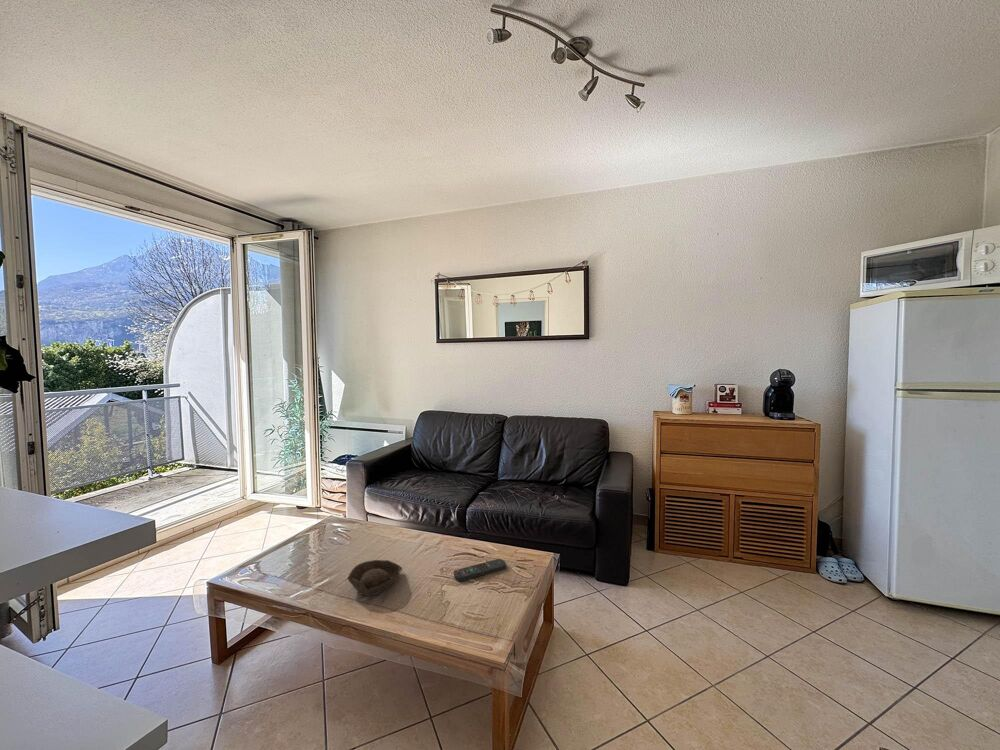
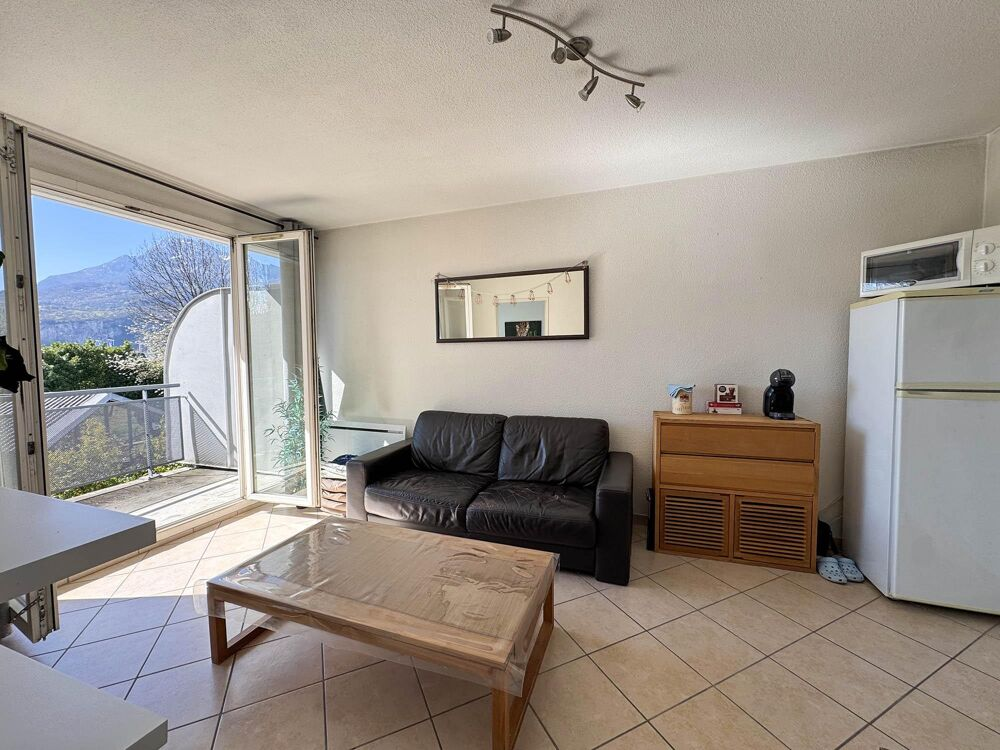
- remote control (480, 569)
- bowl (380, 575)
